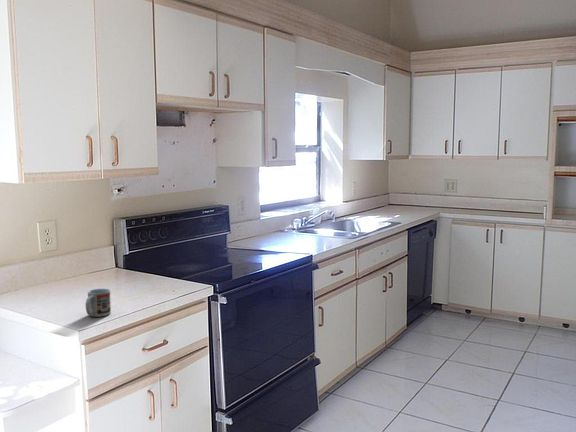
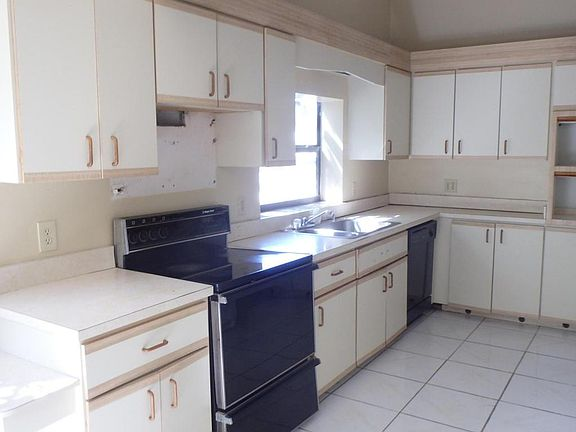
- cup (96, 303)
